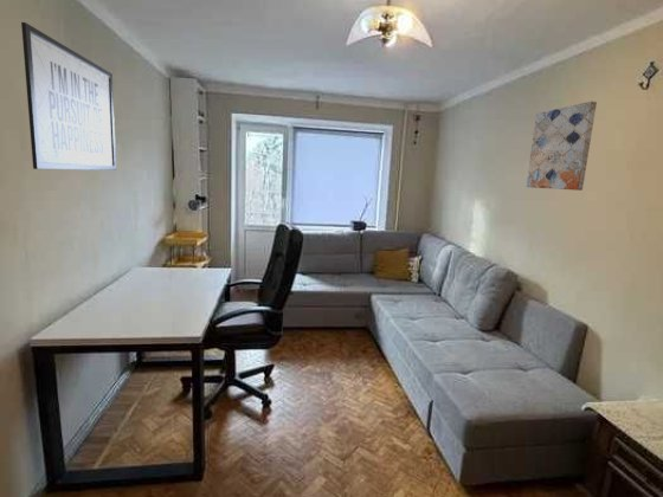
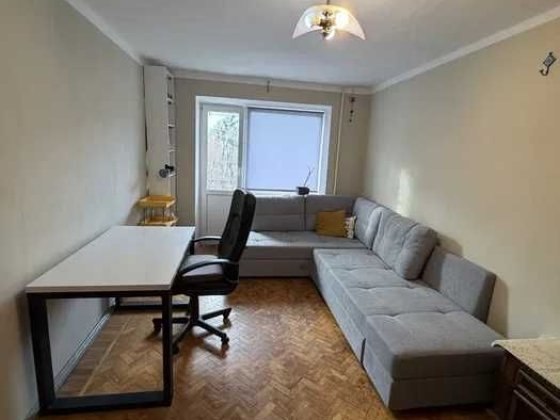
- mirror (79, 112)
- wall art (558, 149)
